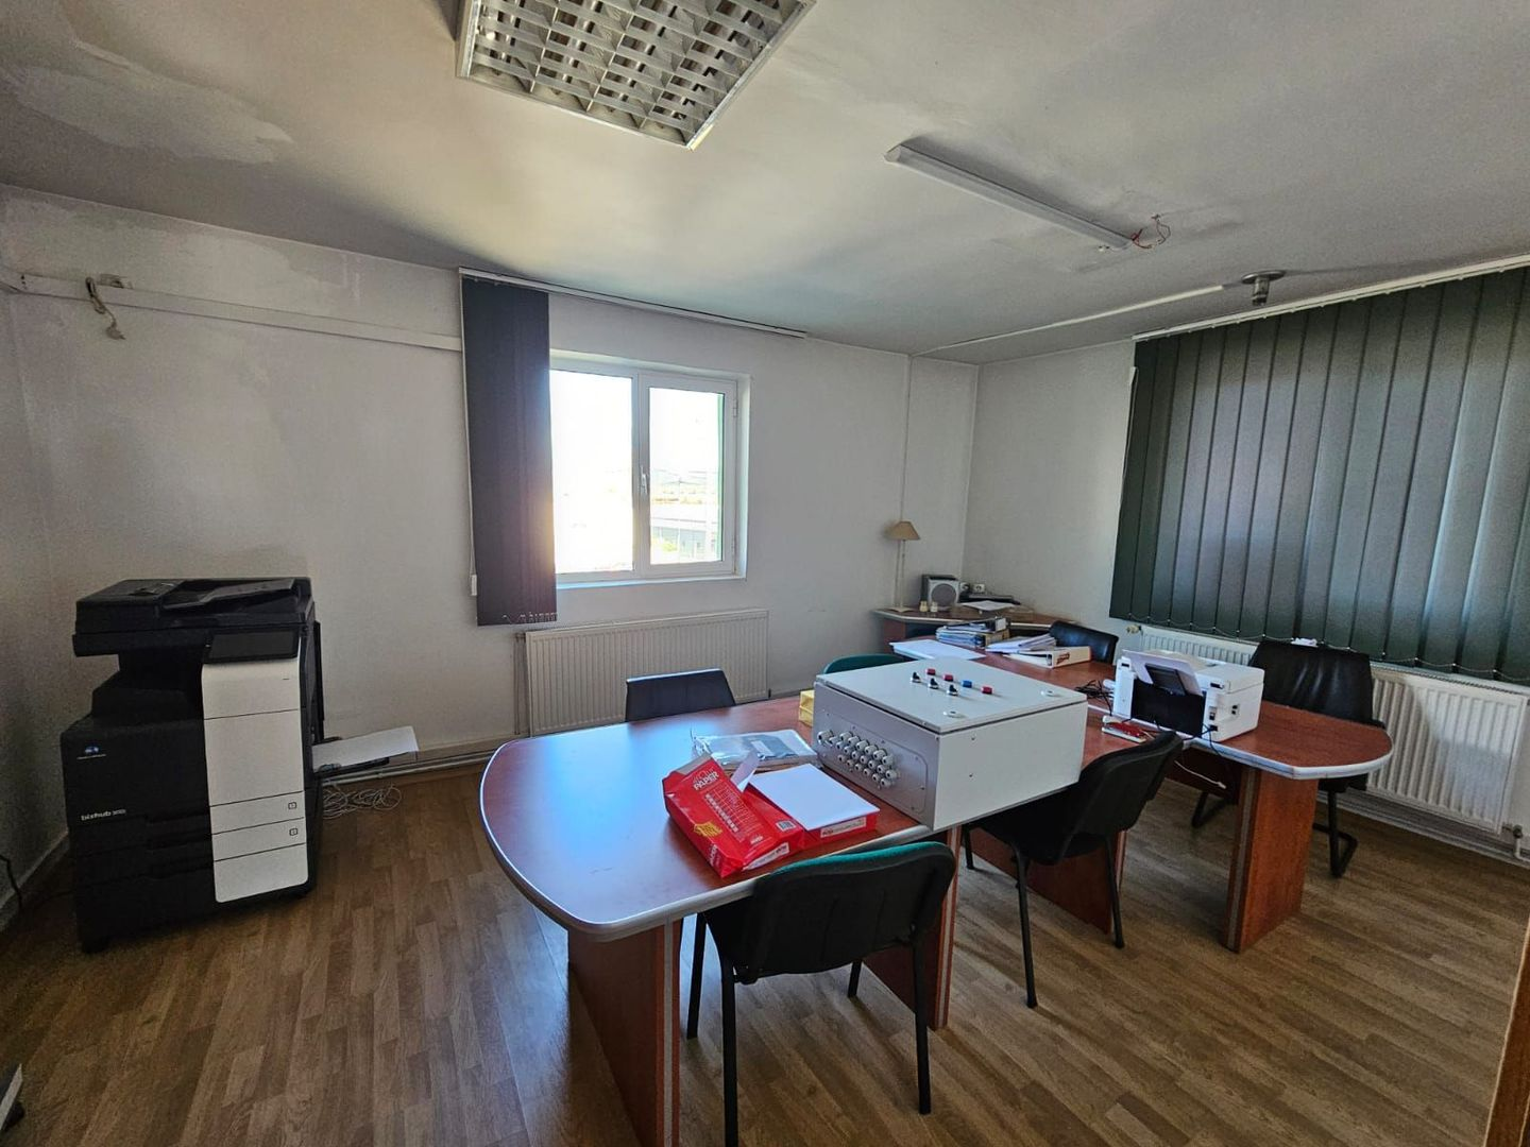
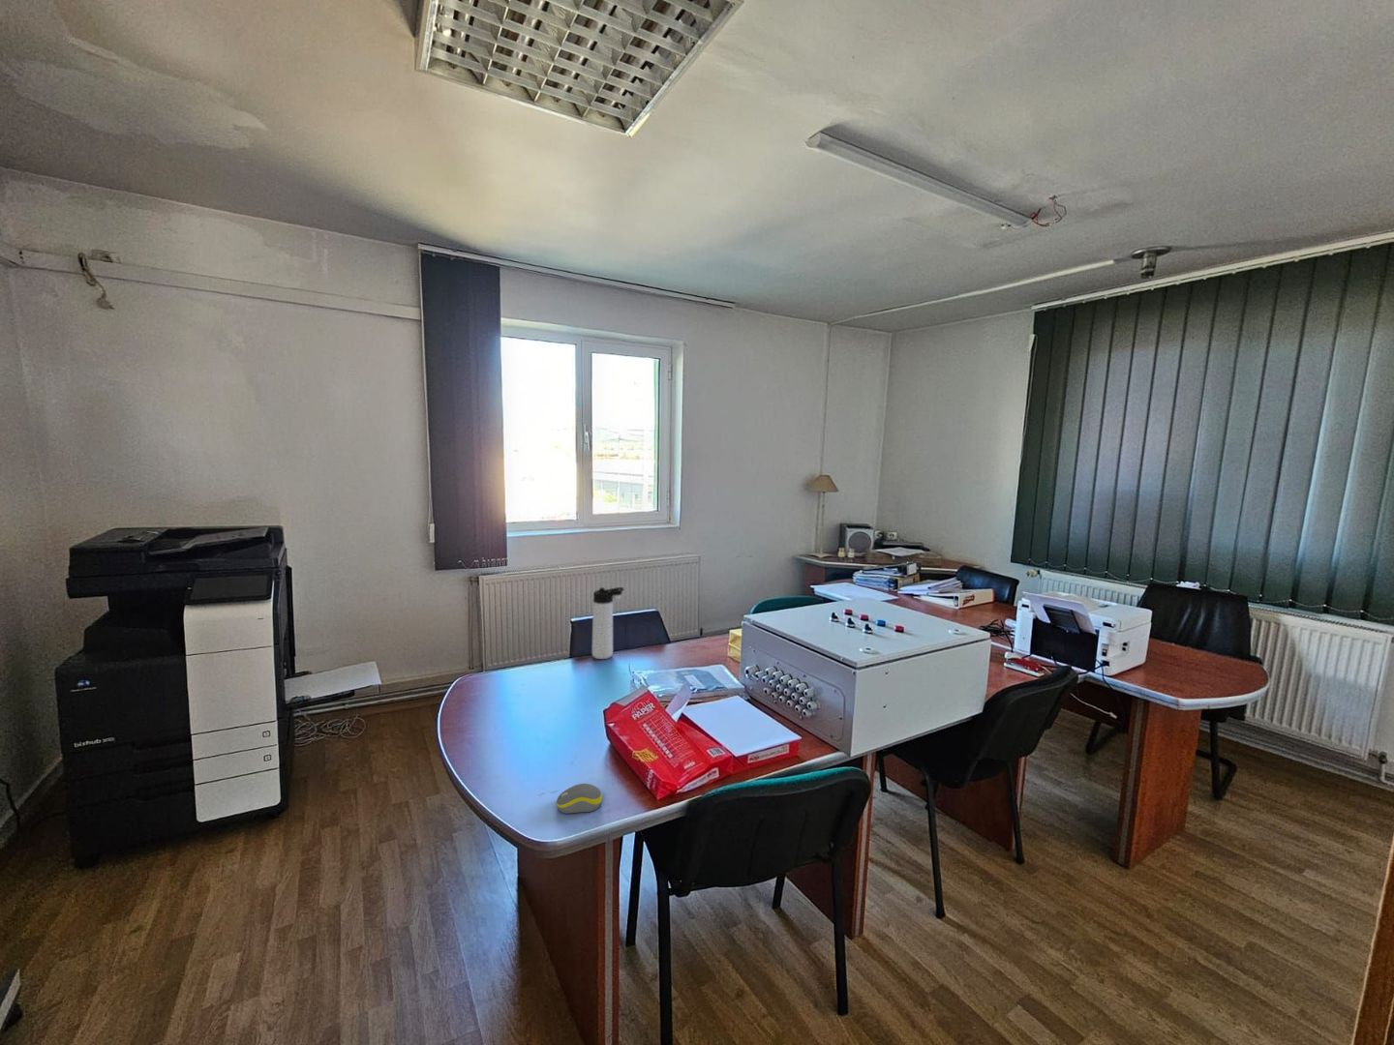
+ computer mouse (578, 796)
+ thermos bottle (607, 622)
